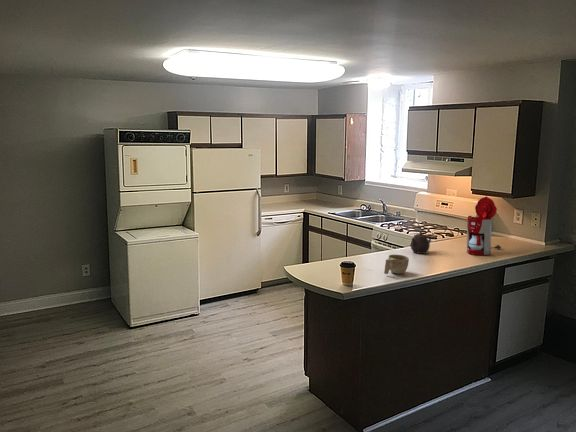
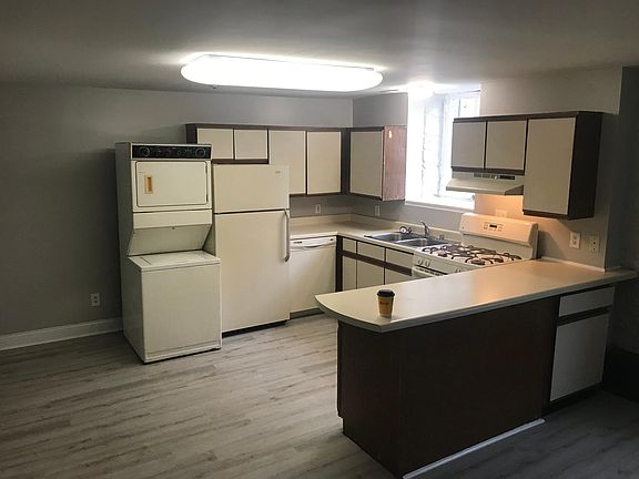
- cup (394, 265)
- coffee maker (482, 223)
- teapot (421, 241)
